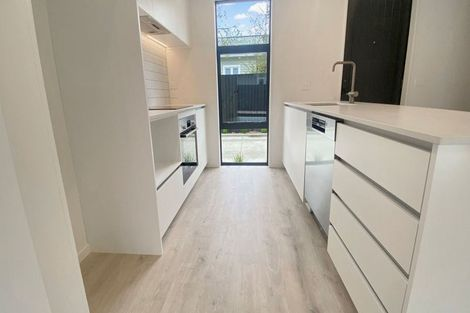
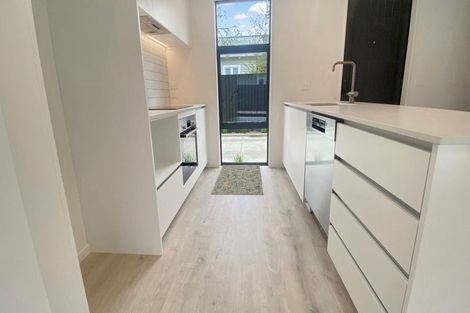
+ rug (239, 177)
